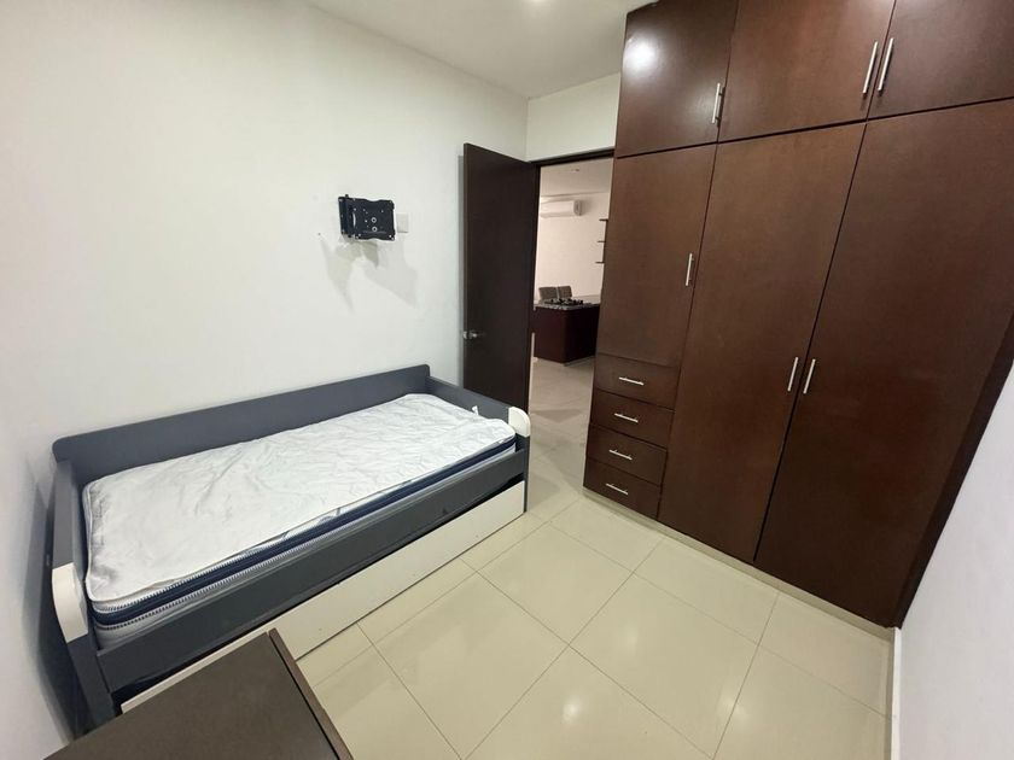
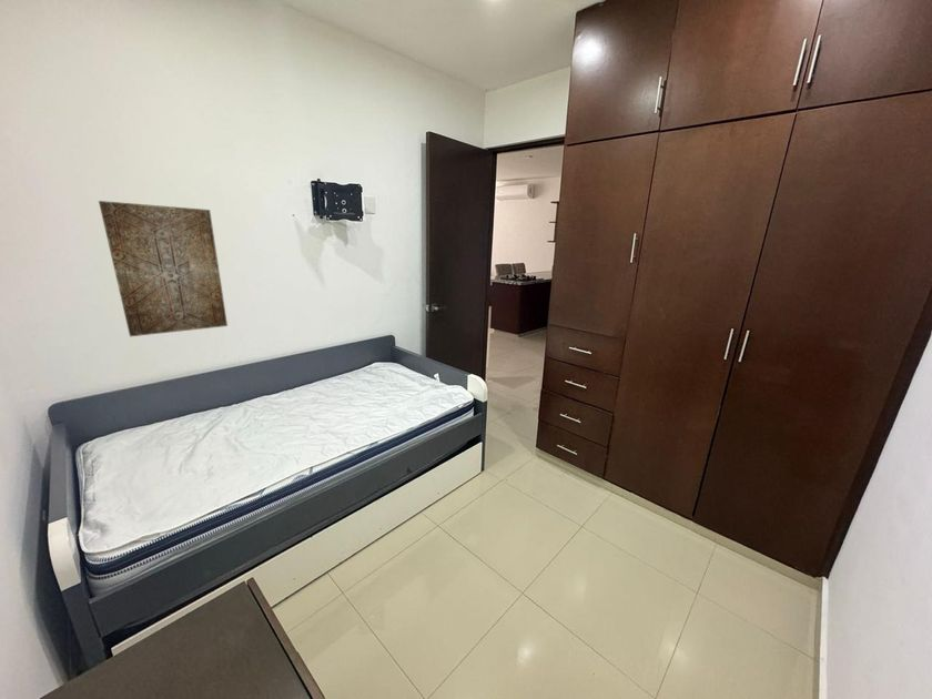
+ wall art (171, 271)
